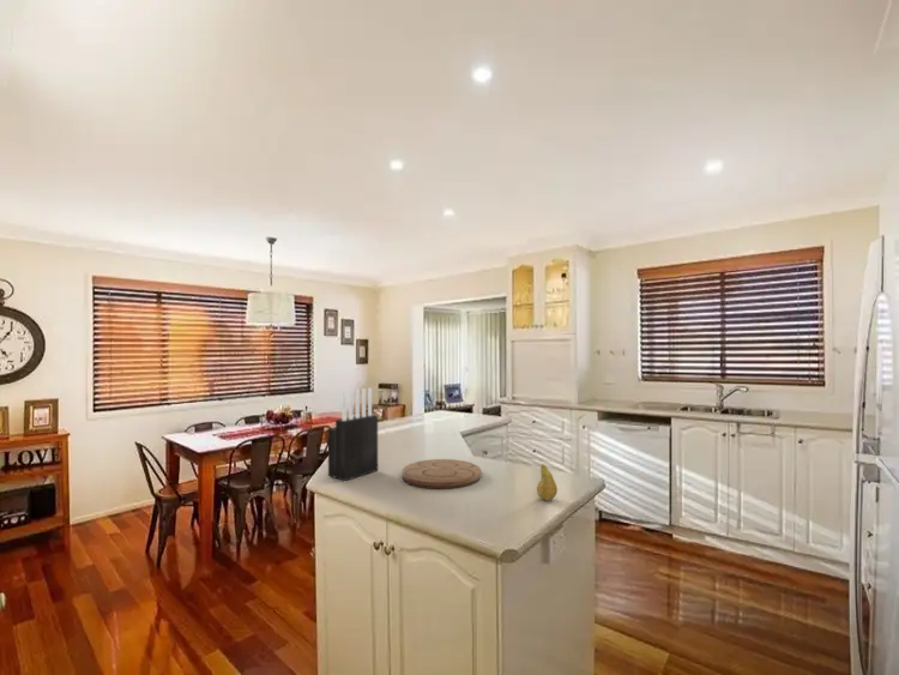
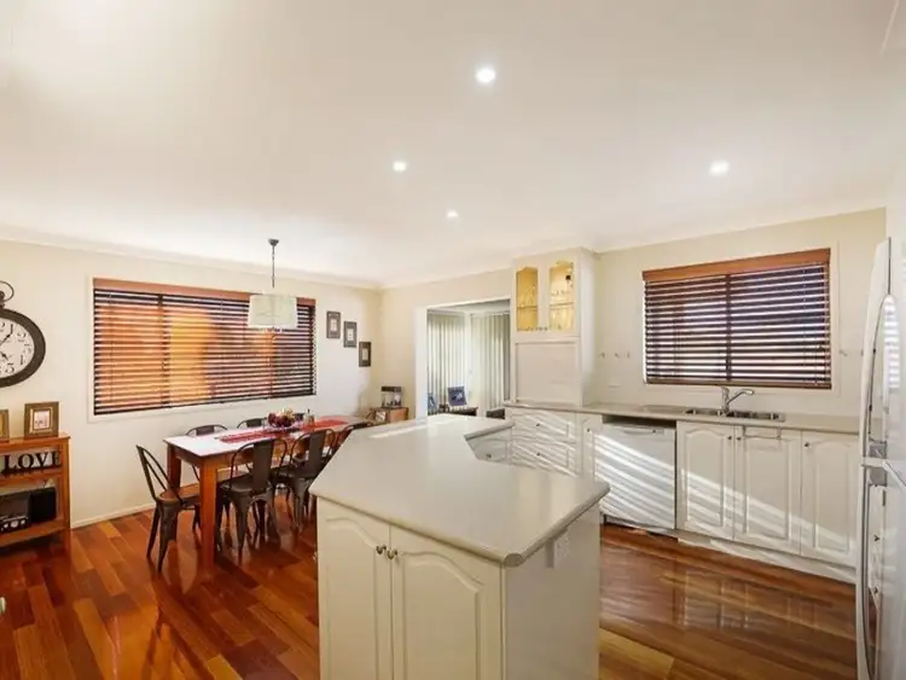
- fruit (547, 481)
- cutting board (441, 472)
- knife block (351, 430)
